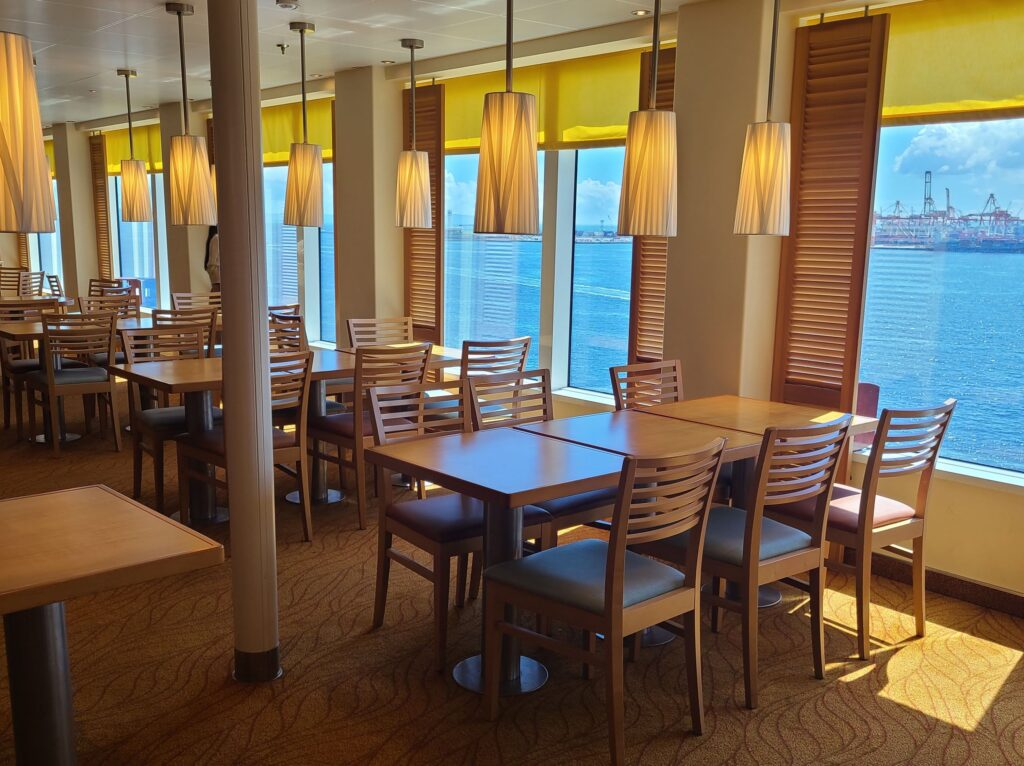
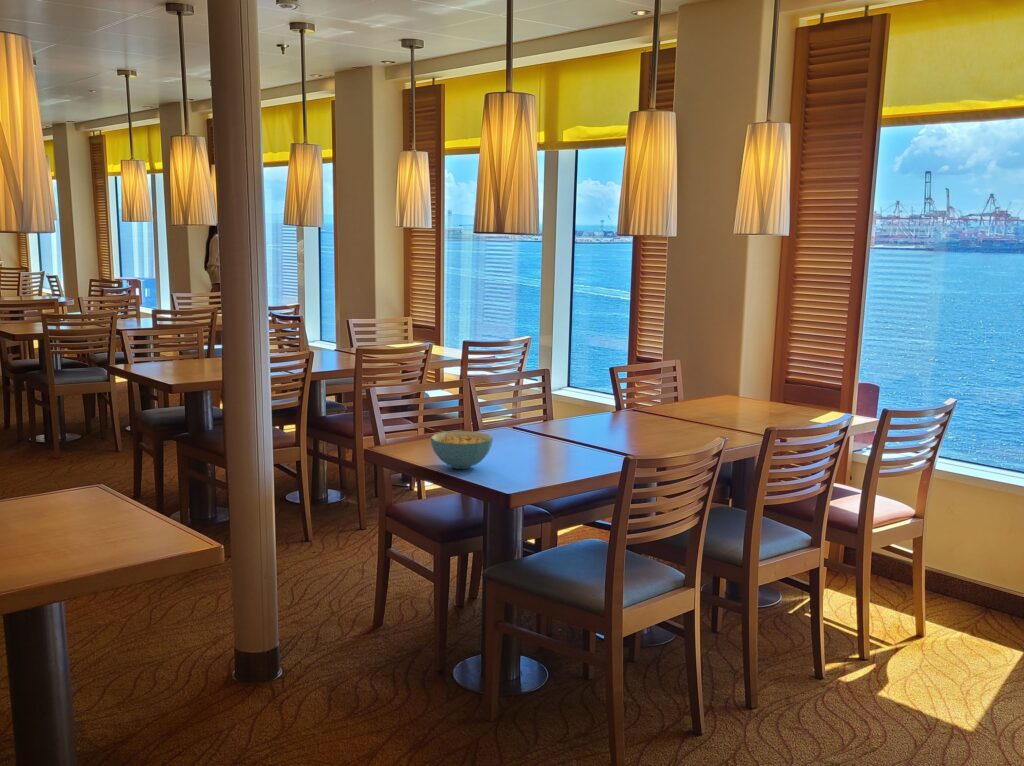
+ cereal bowl (461, 452)
